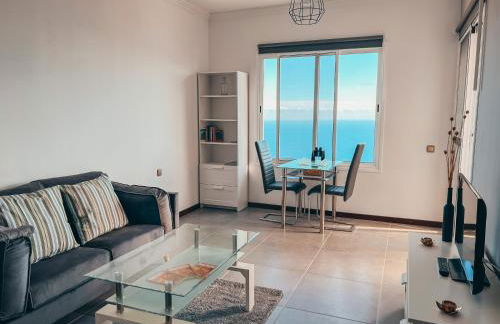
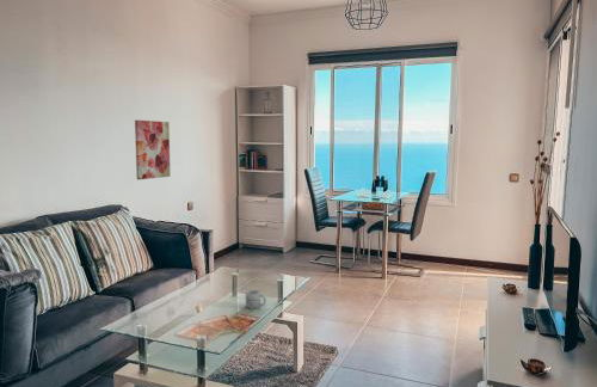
+ wall art (153, 149)
+ mug (256, 299)
